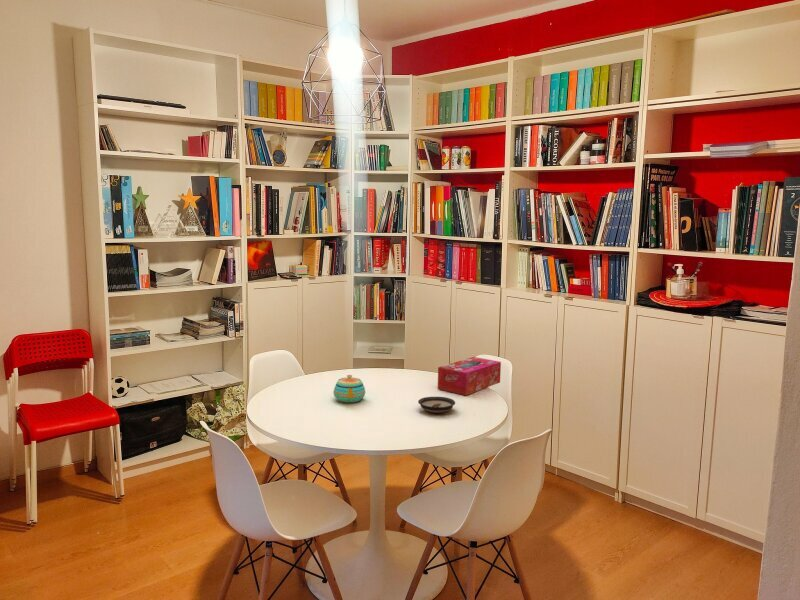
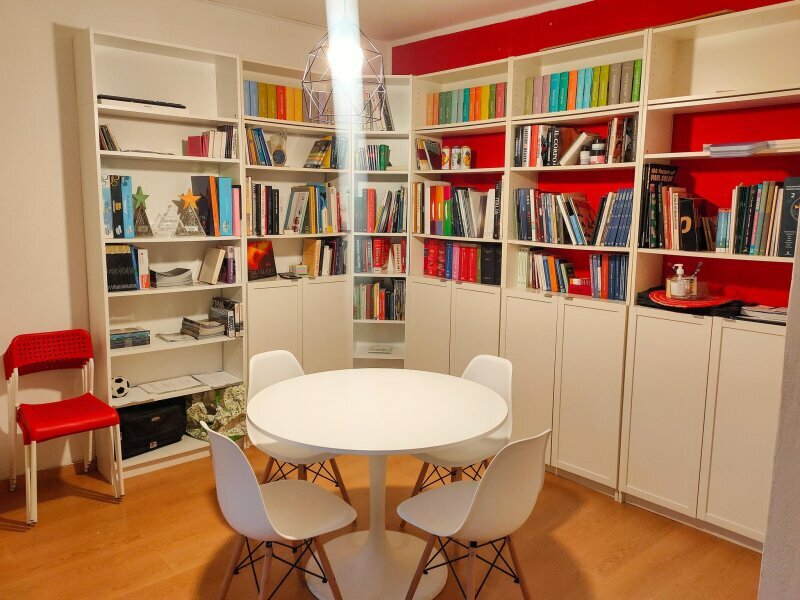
- tissue box (469, 375)
- teapot (349, 387)
- saucer (436, 406)
